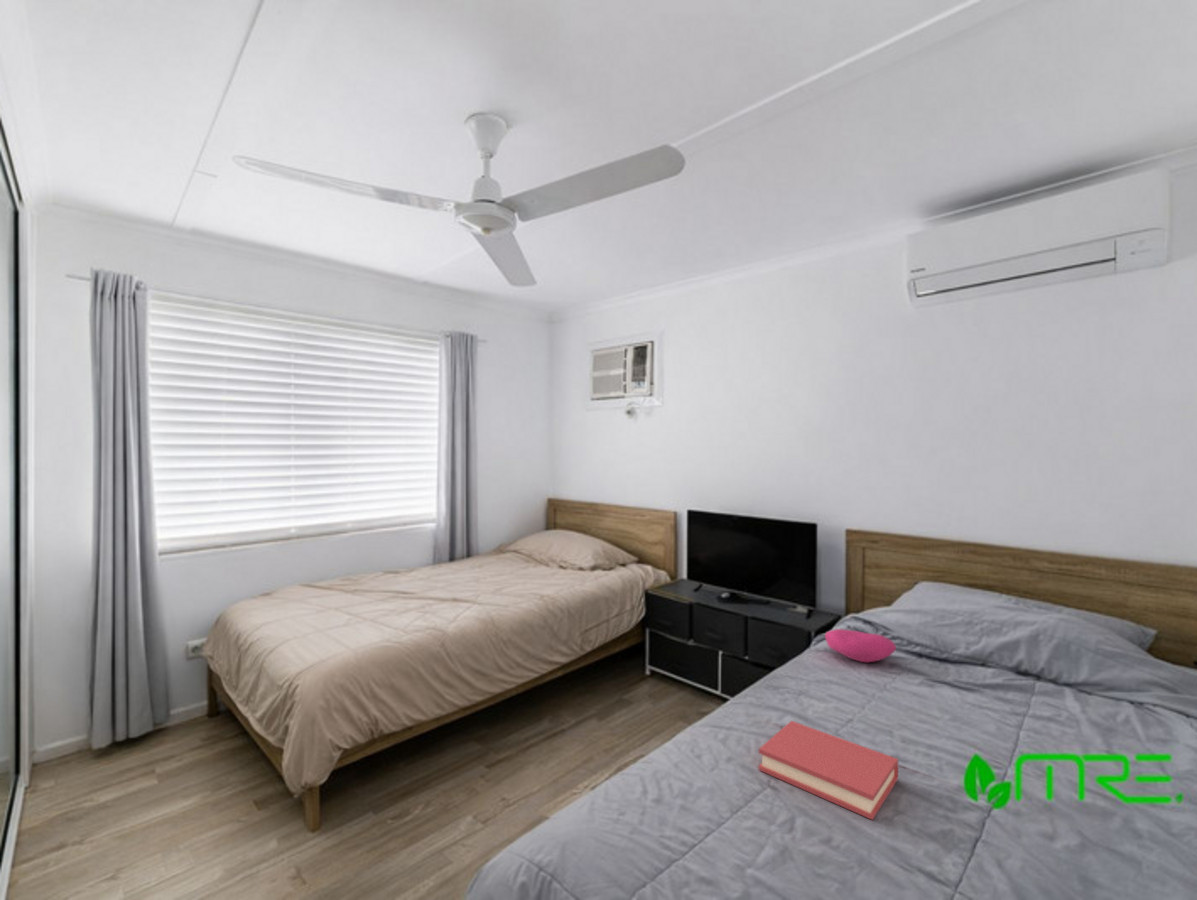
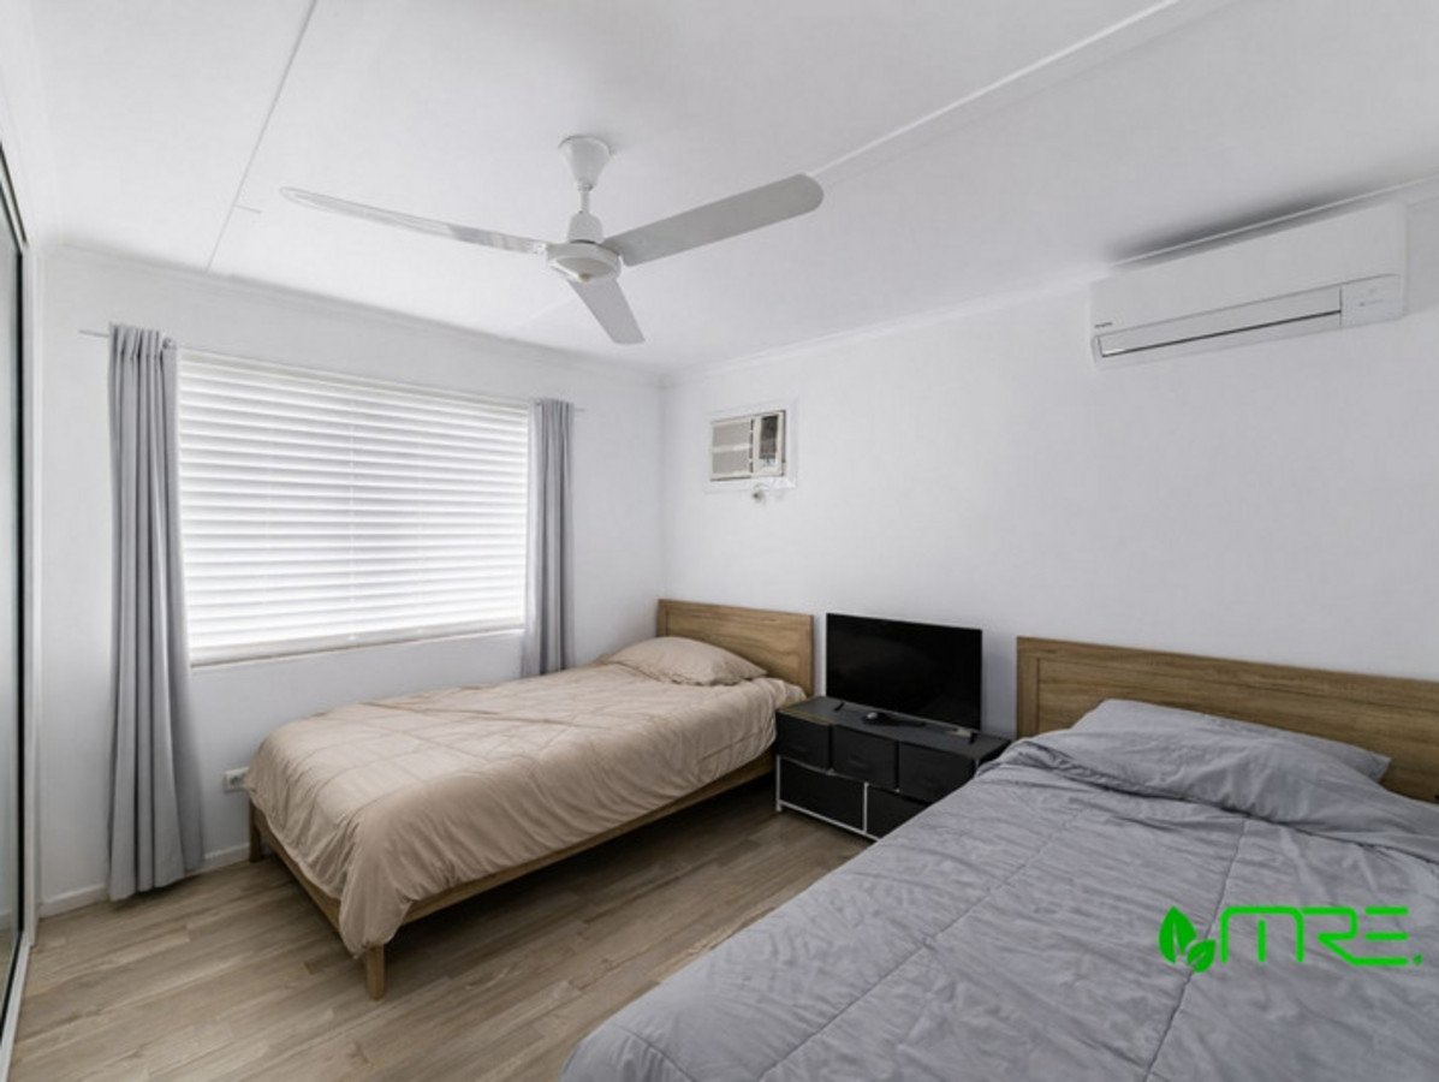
- hardback book (827, 763)
- cushion (858, 646)
